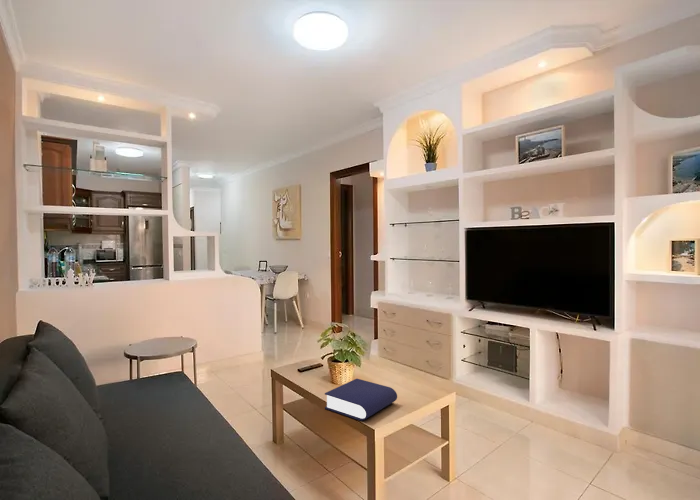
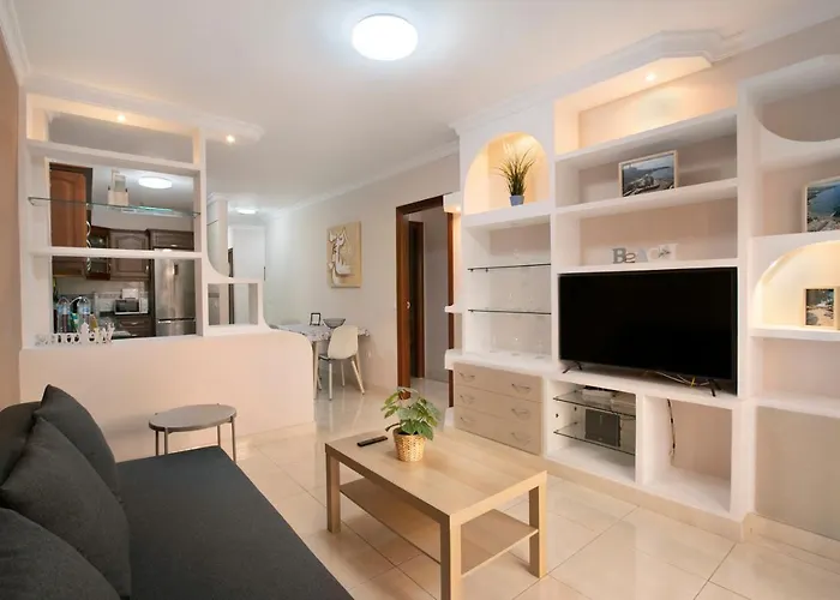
- book (361, 398)
